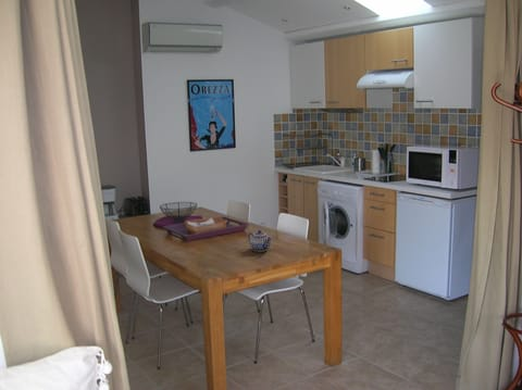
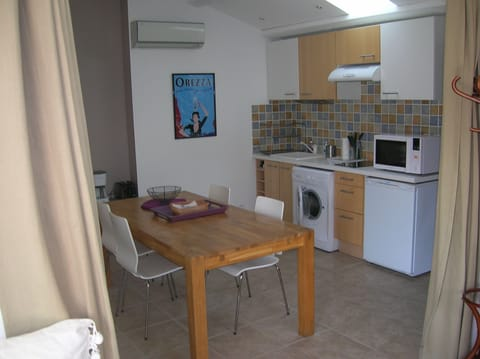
- teapot (260, 240)
